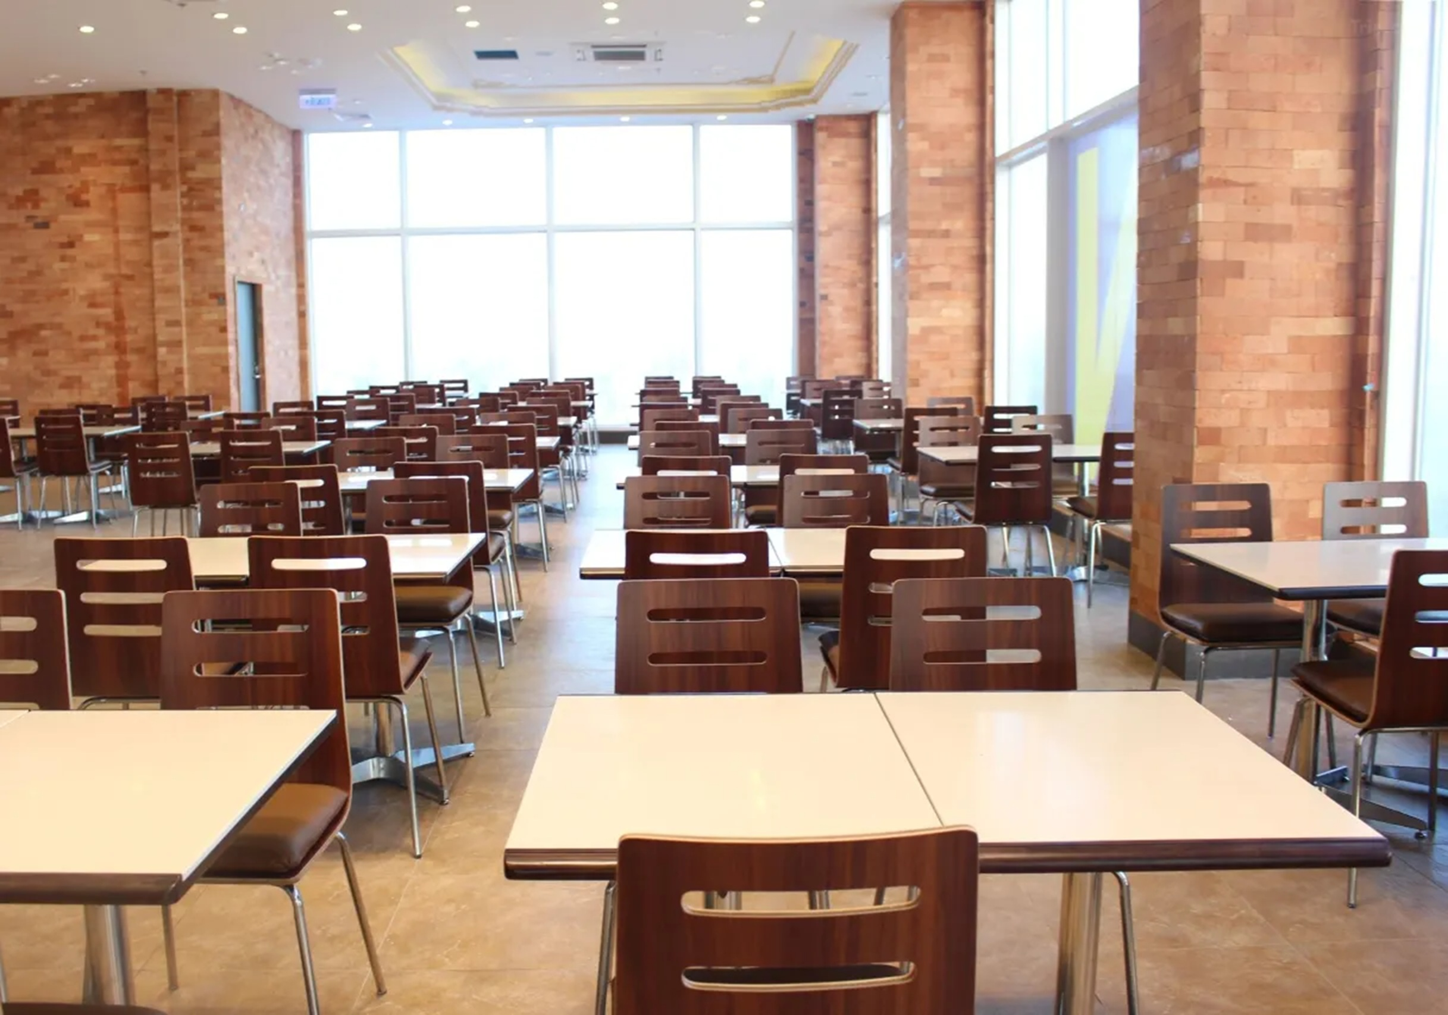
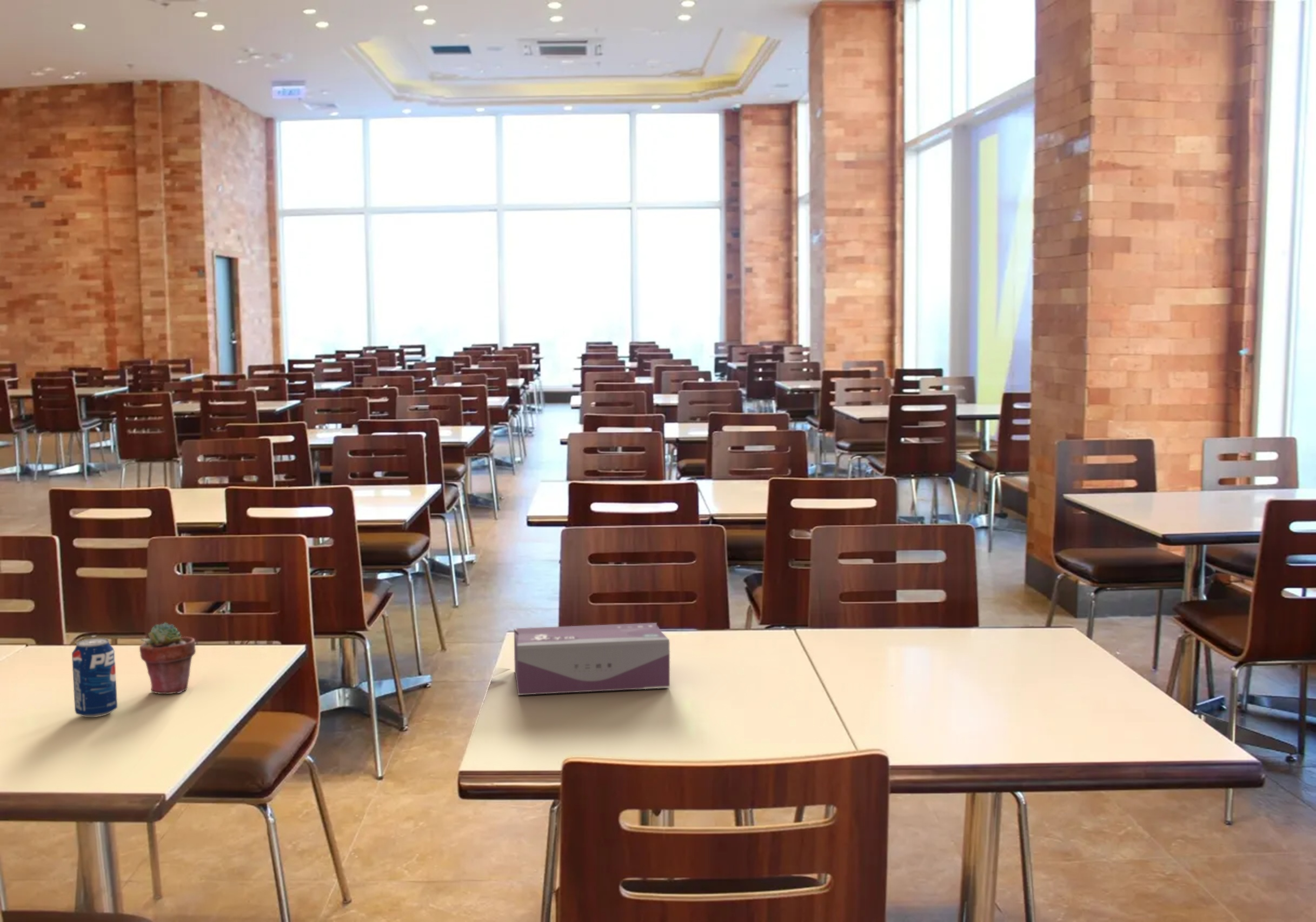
+ potted succulent (168, 656)
+ tissue box (590, 656)
+ beverage can (95, 677)
